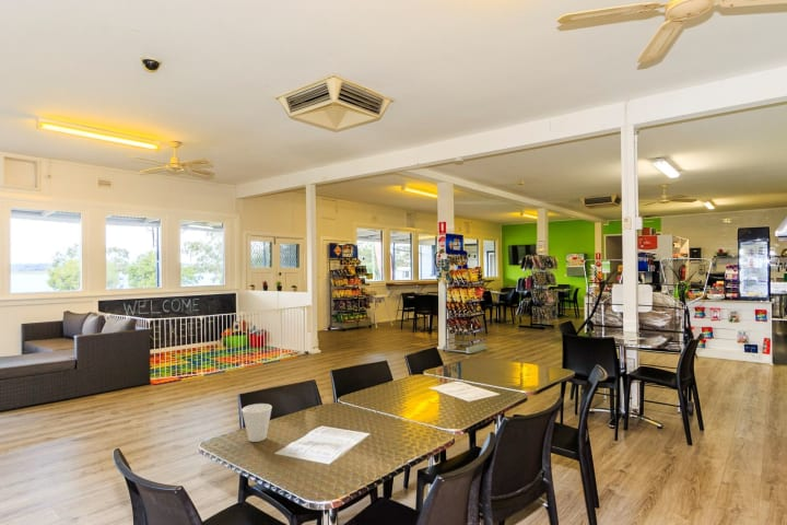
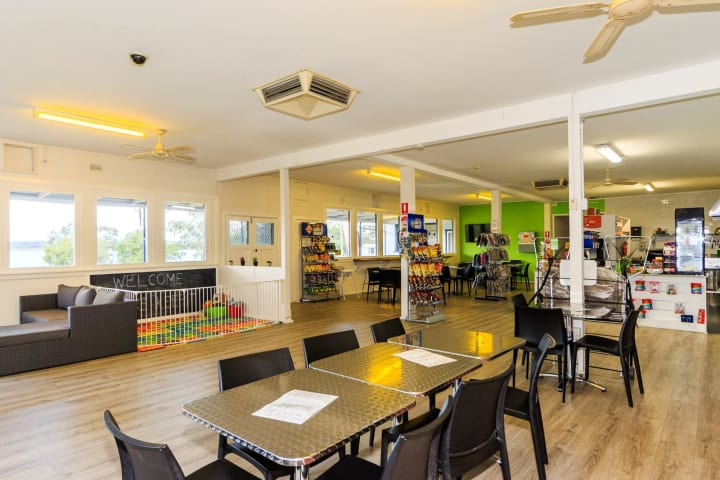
- cup (257, 422)
